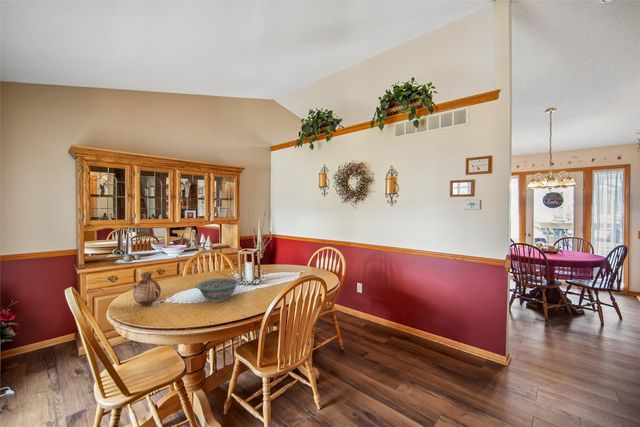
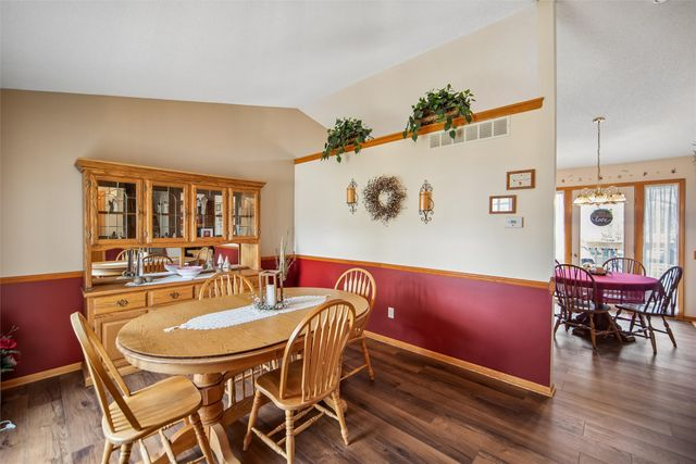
- decorative bowl (218, 291)
- vase (147, 288)
